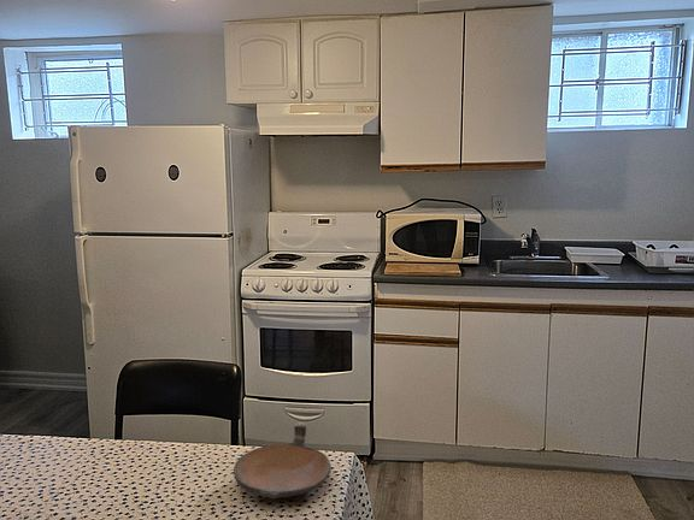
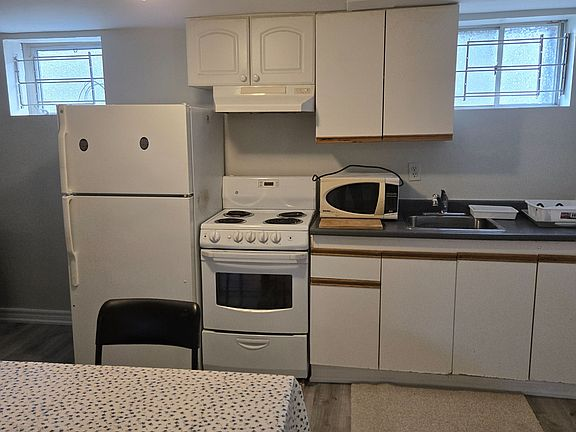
- bowl (286, 461)
